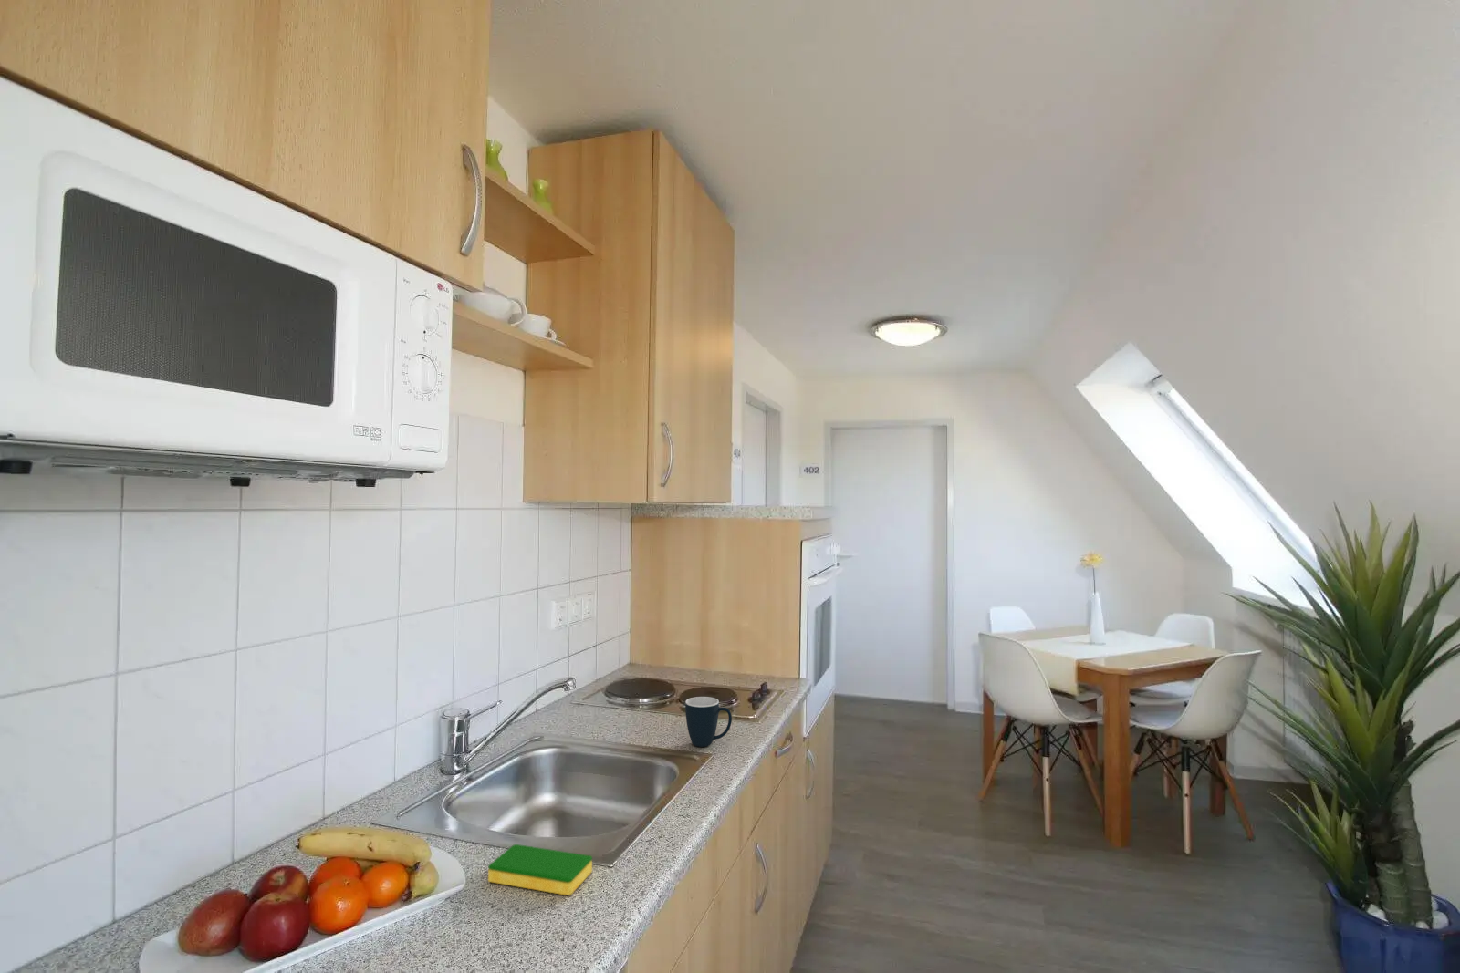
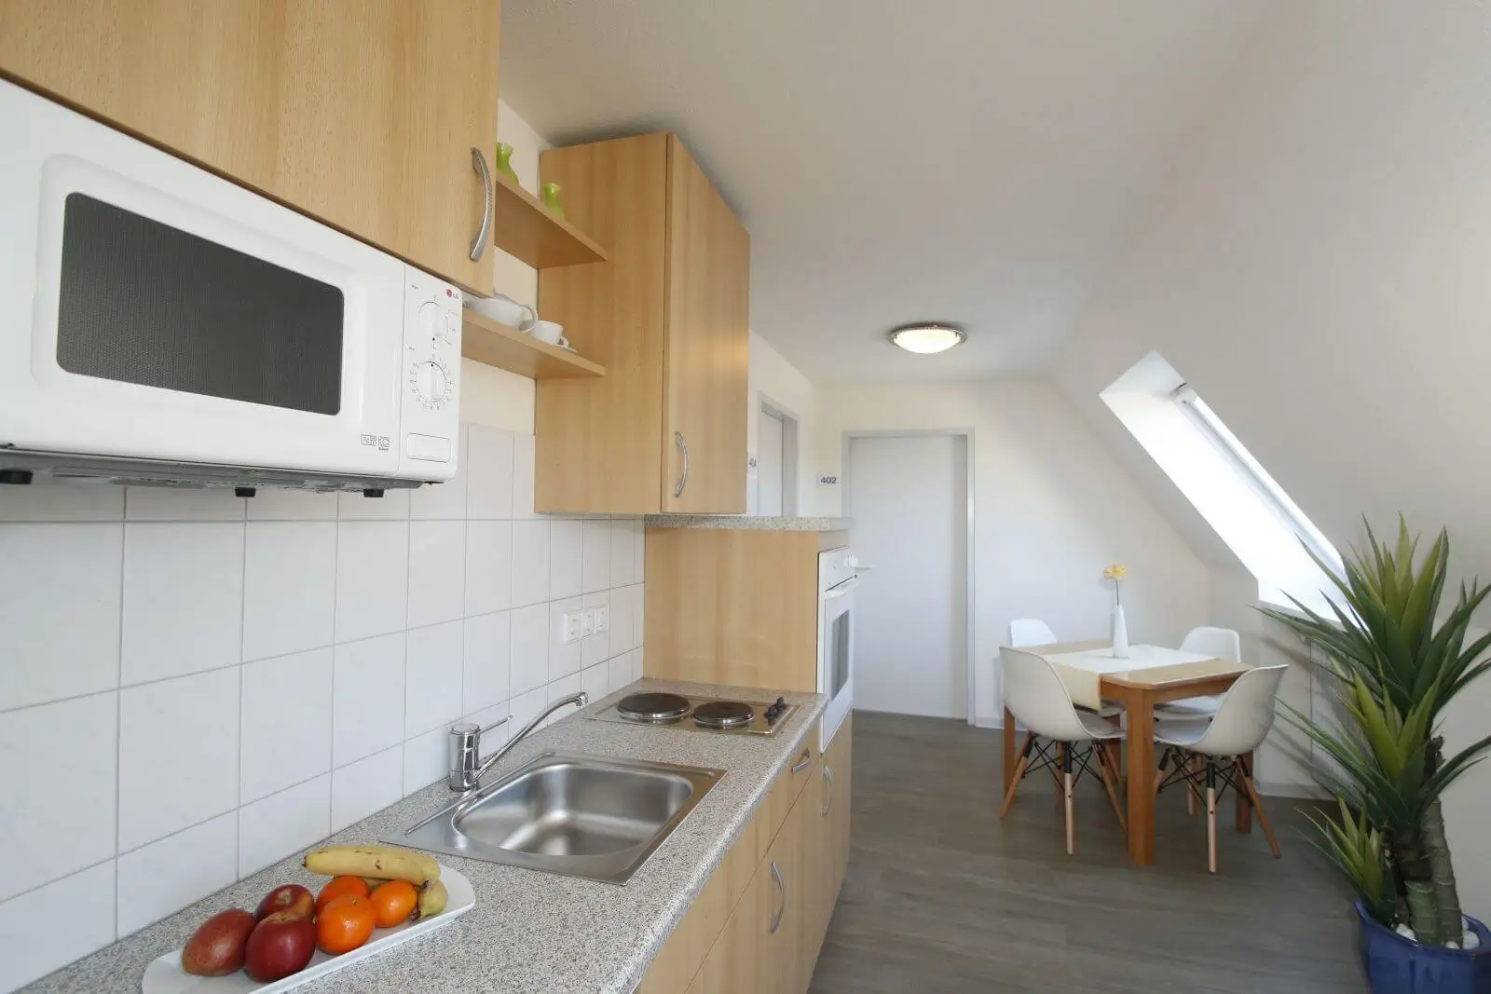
- mug (708, 722)
- dish sponge (540, 868)
